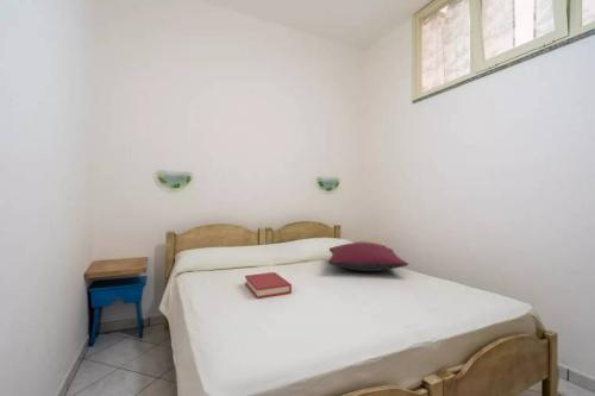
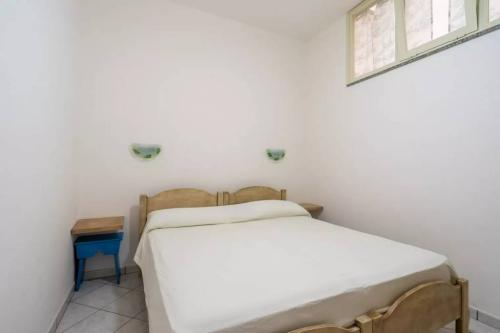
- hardback book (267, 283)
- pillow (363, 254)
